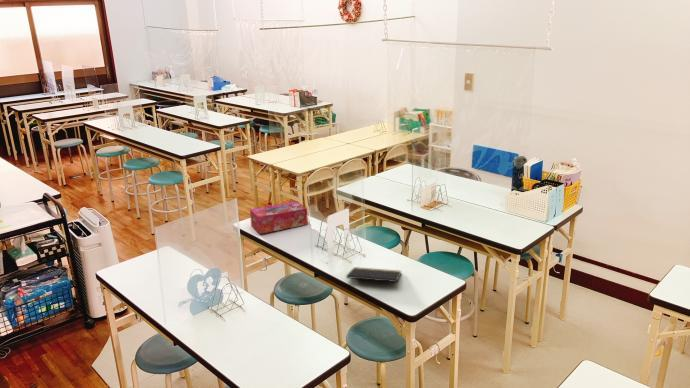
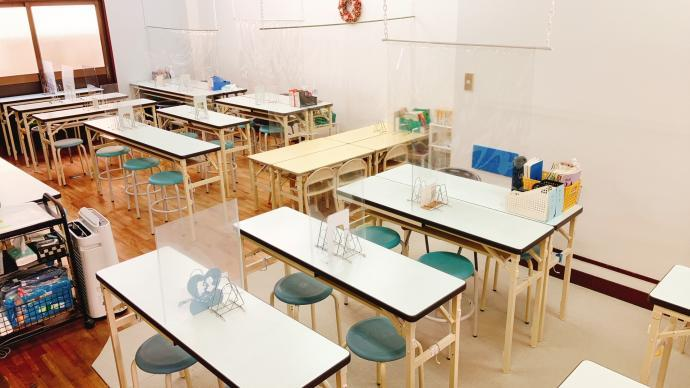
- tissue box (278, 217)
- notepad (374, 274)
